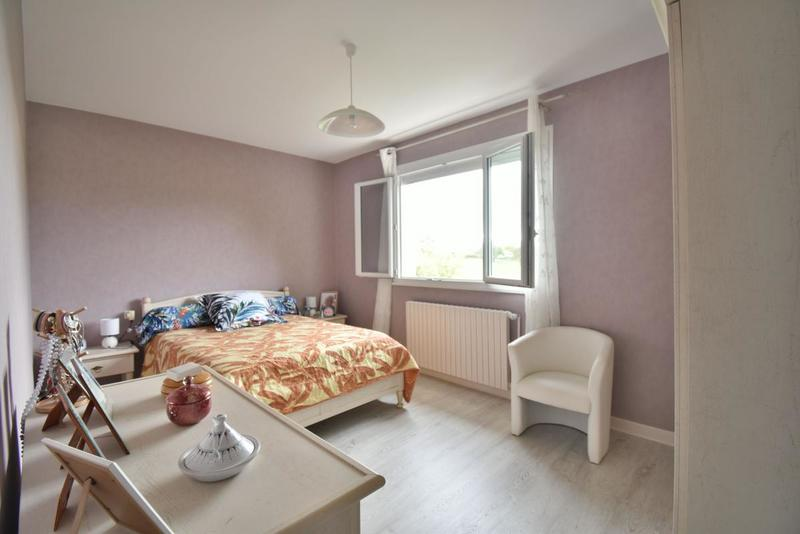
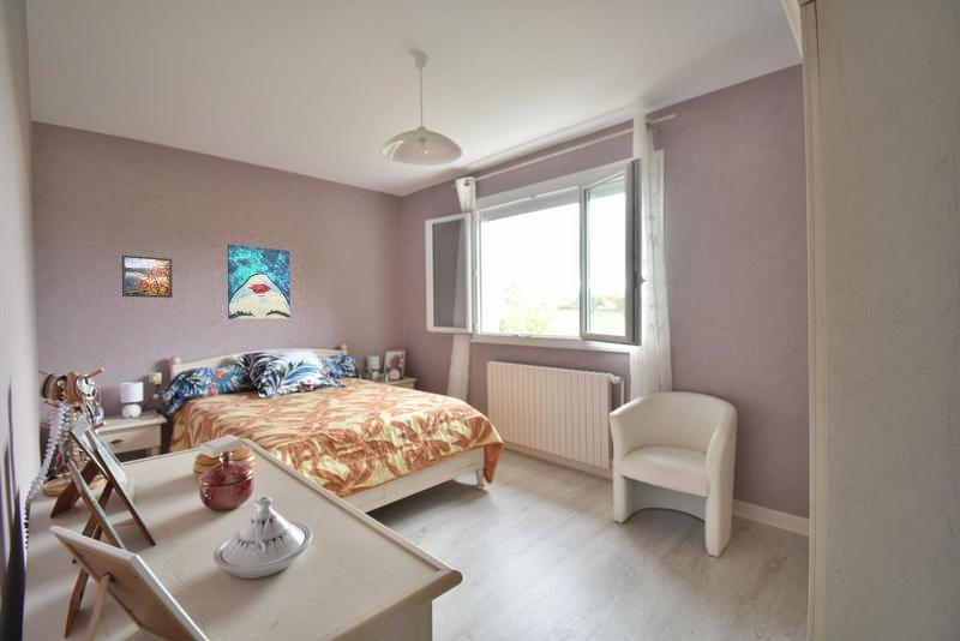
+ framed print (148, 276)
+ wall art (259, 283)
